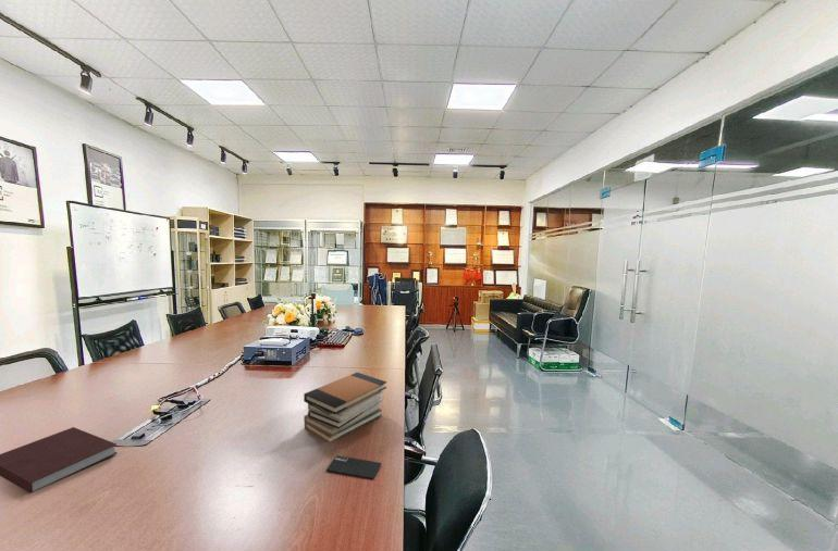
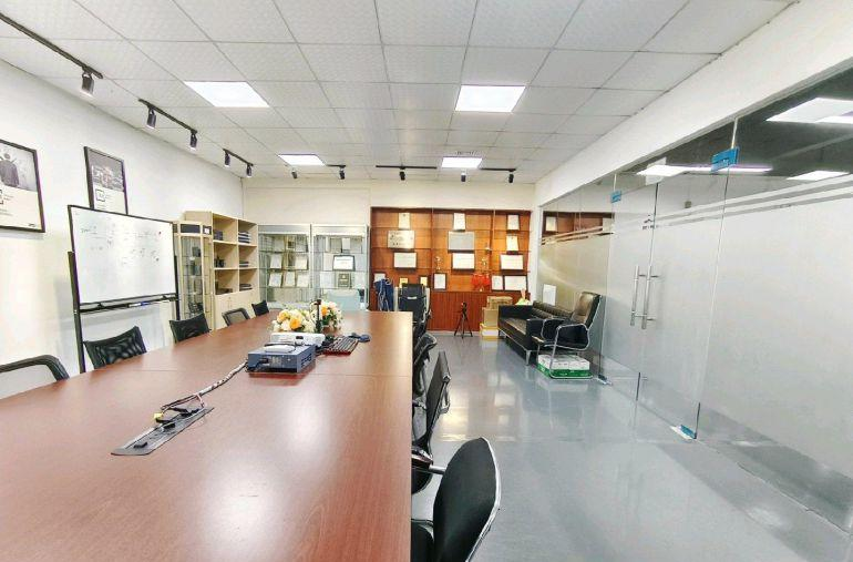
- smartphone (354, 466)
- notebook (54, 455)
- book stack (346, 403)
